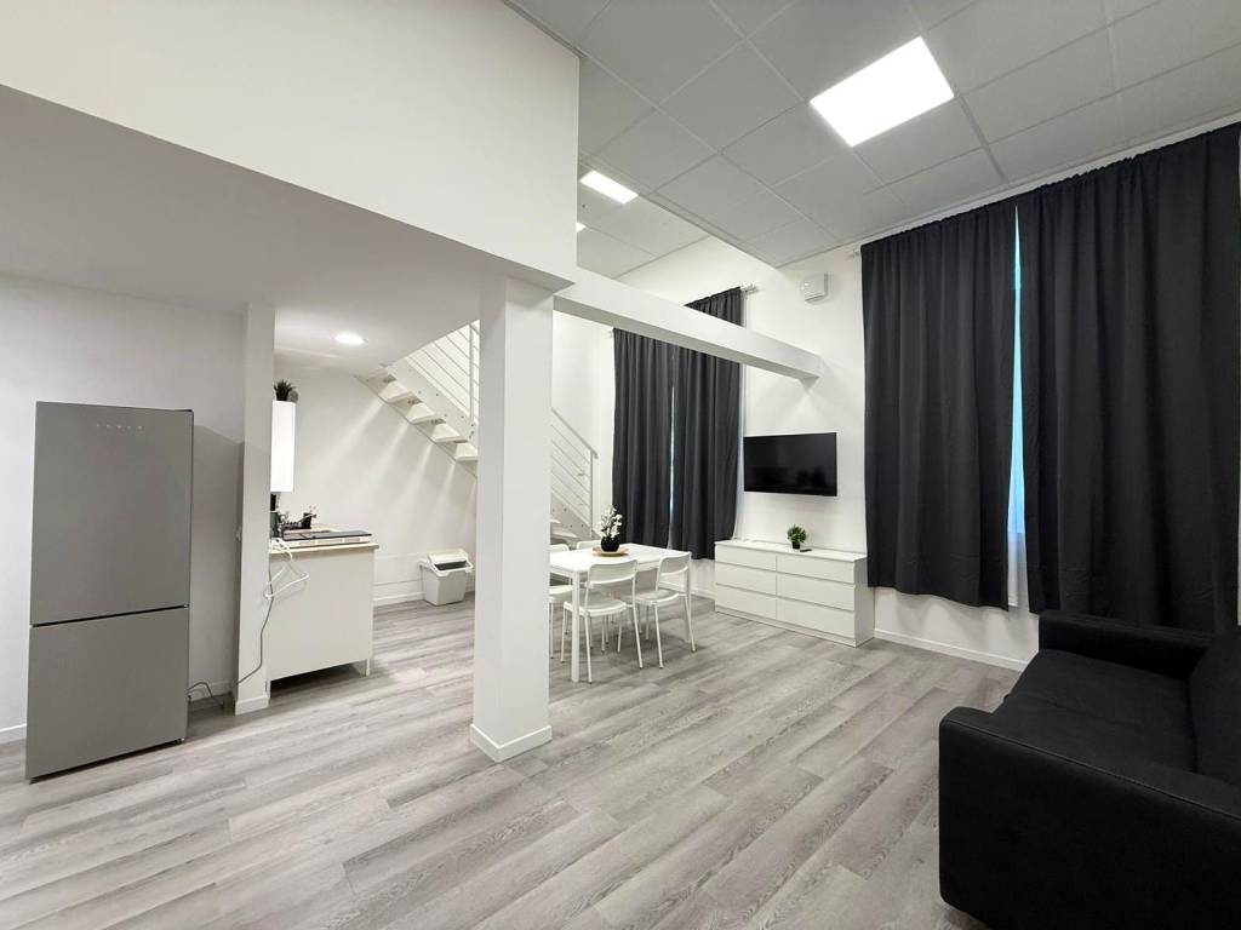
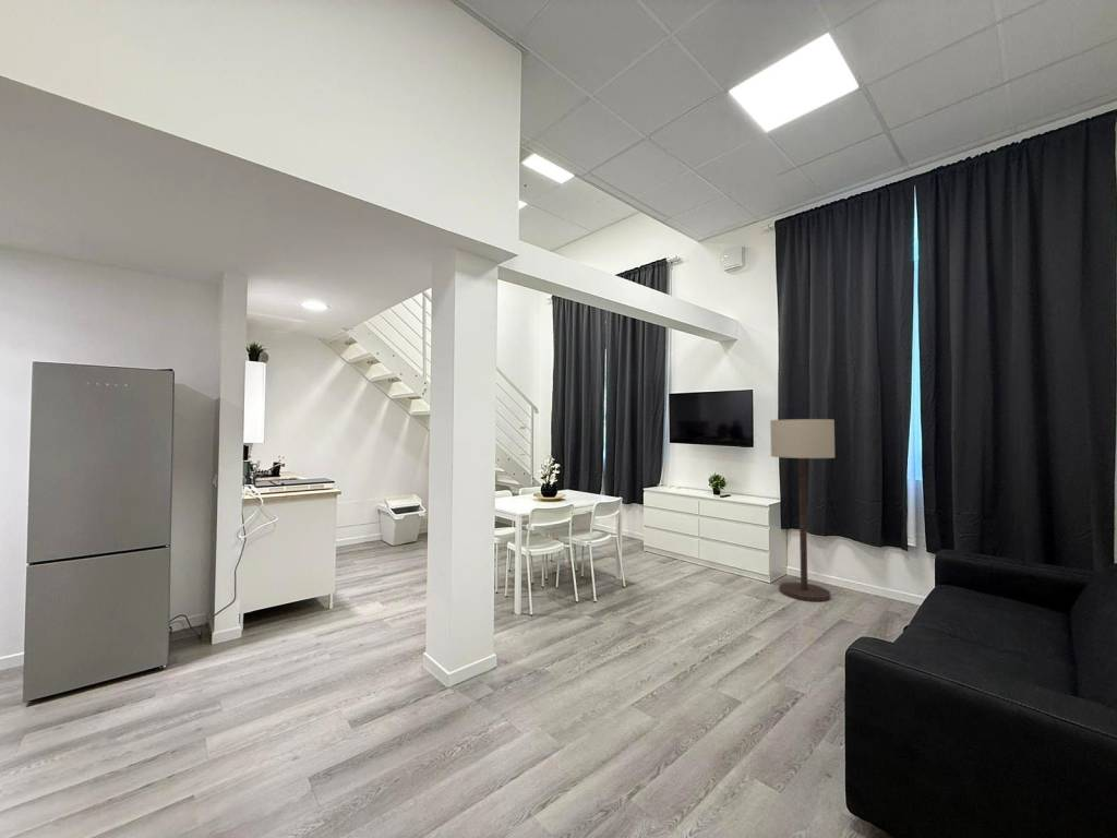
+ floor lamp (803, 505)
